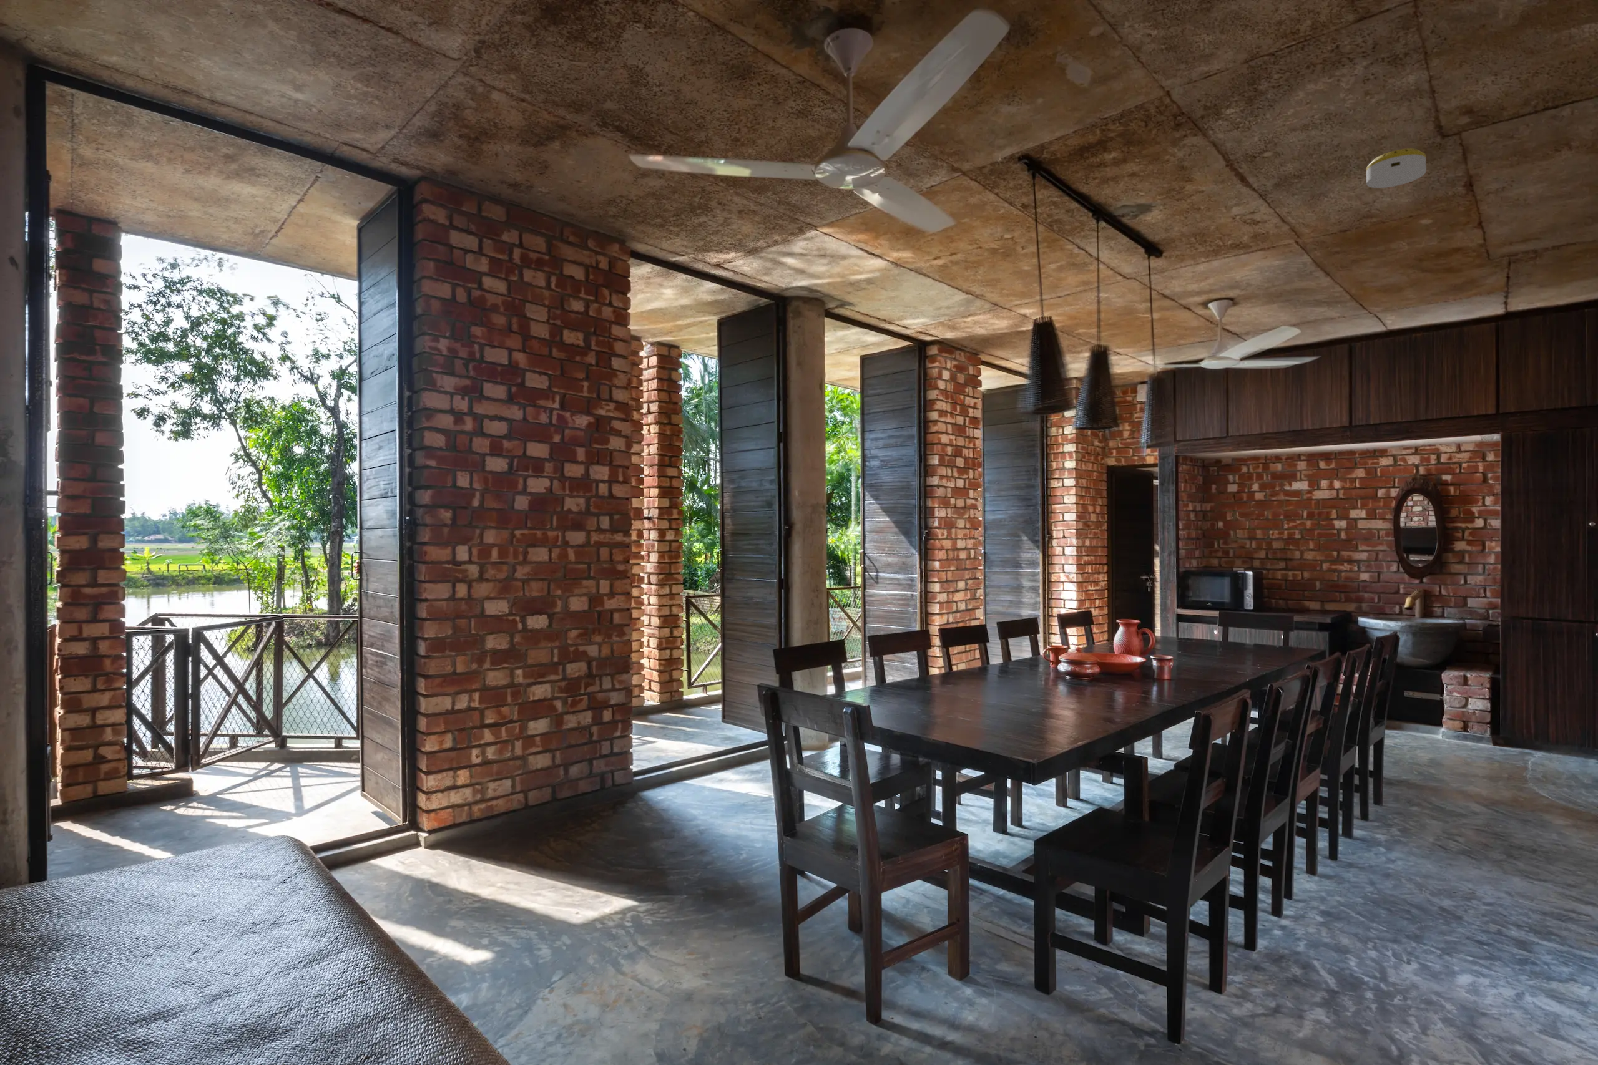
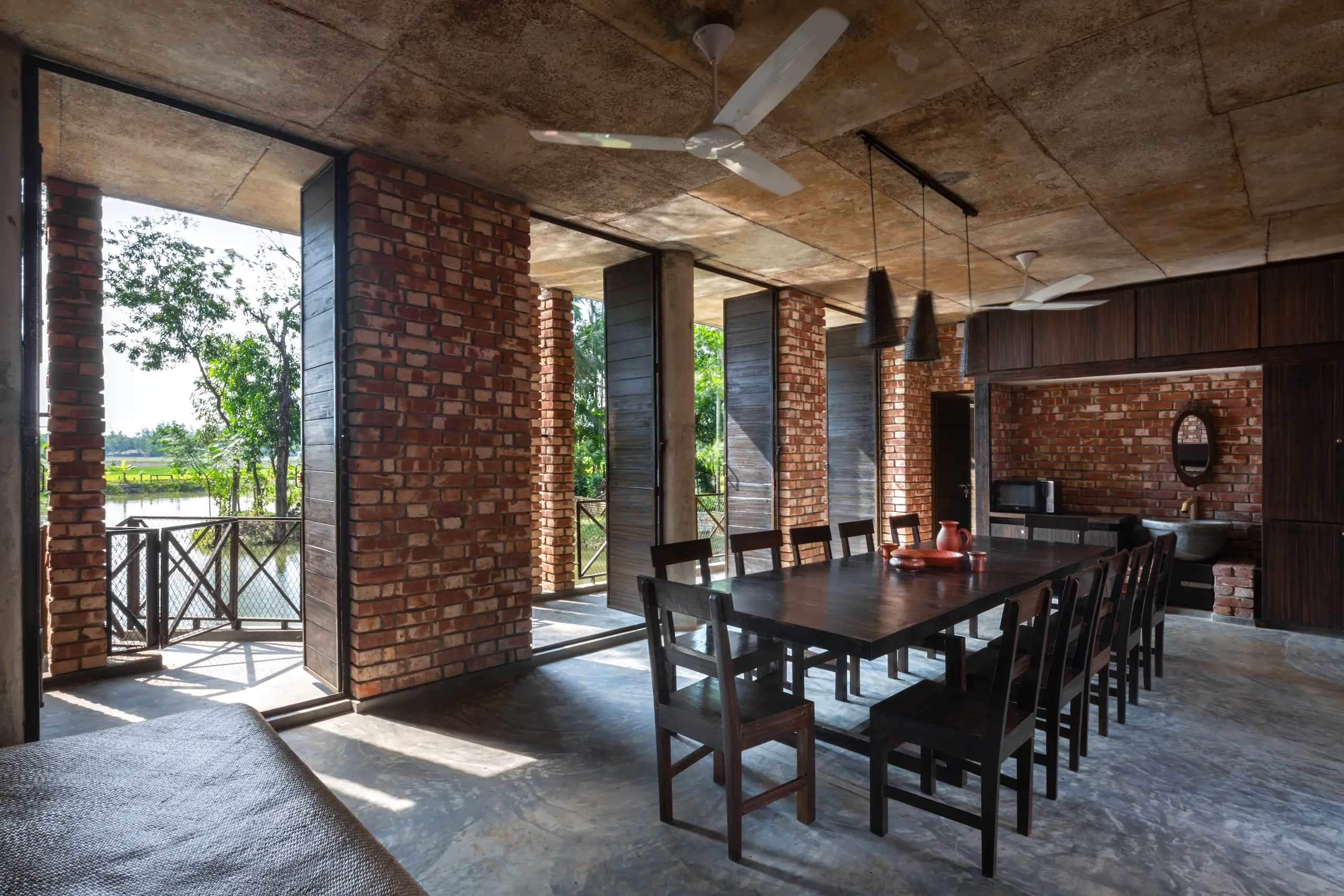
- smoke detector (1395, 168)
